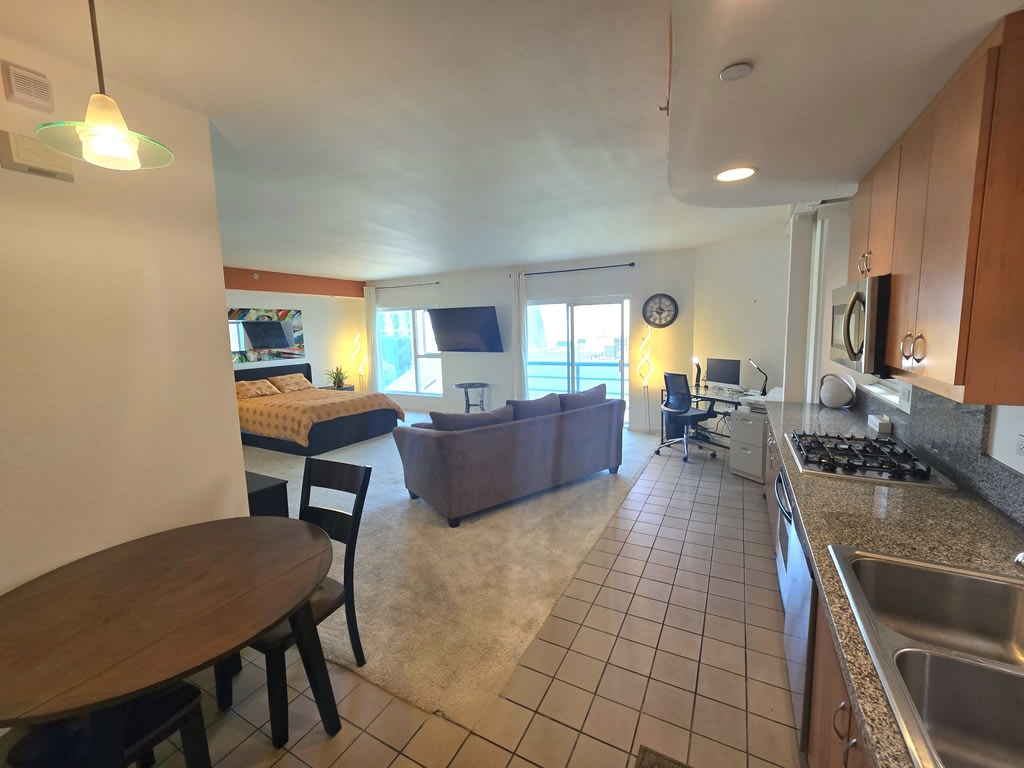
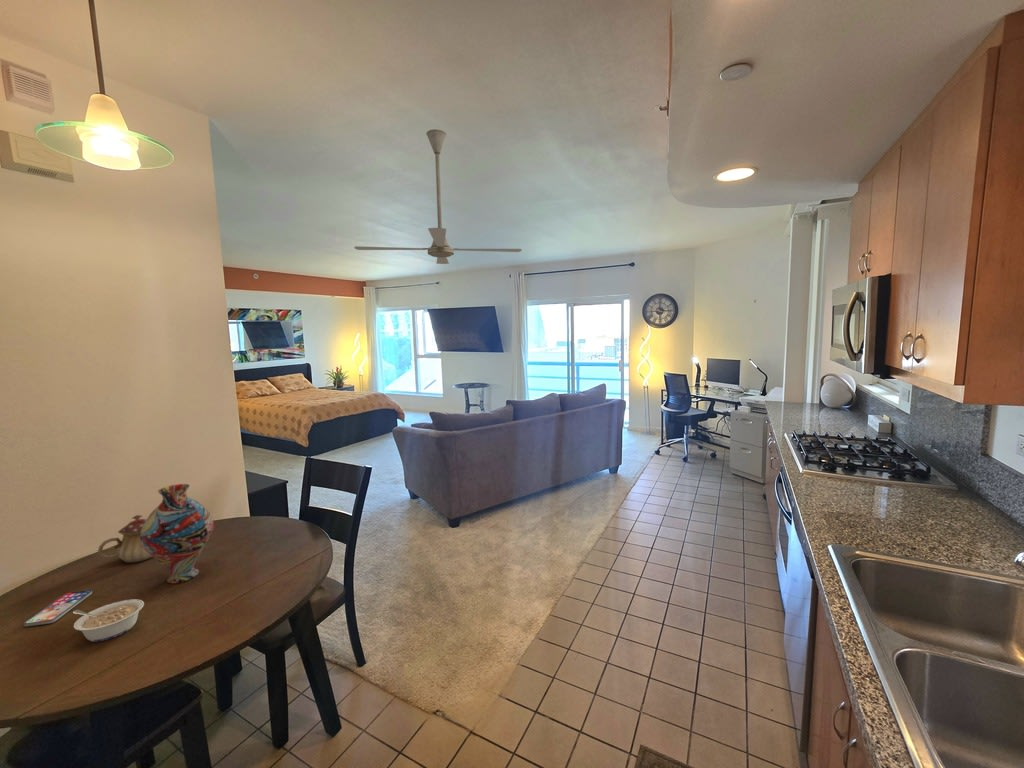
+ legume (108, 621)
+ smartphone (60, 607)
+ ceiling fan (438, 196)
+ vase (178, 532)
+ teapot (135, 536)
